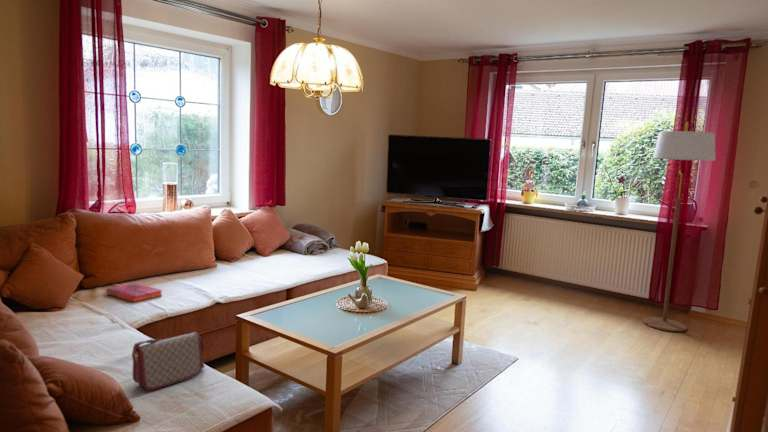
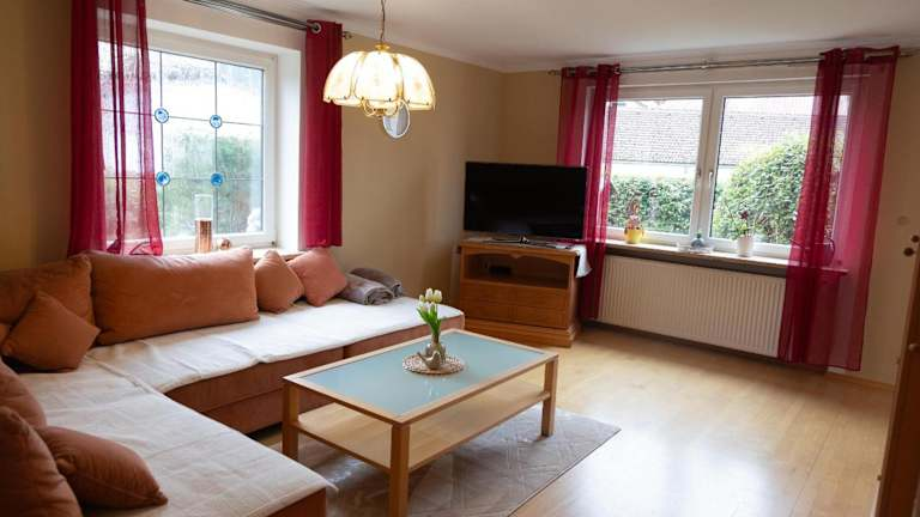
- hardback book (134, 292)
- handbag (171, 356)
- floor lamp (675, 225)
